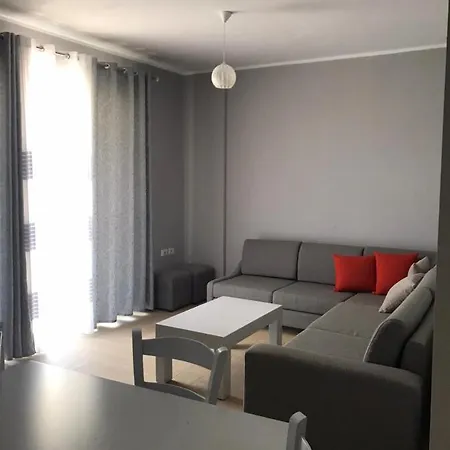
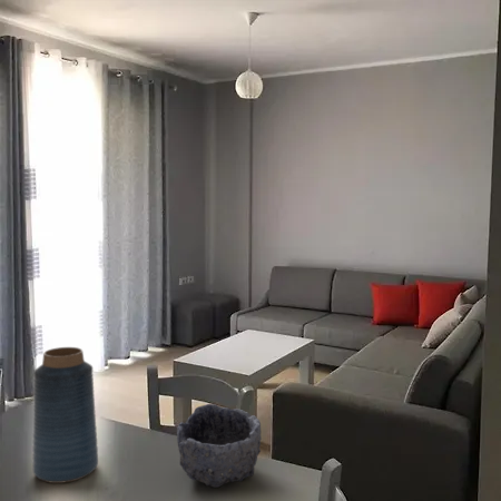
+ vase (65, 411)
+ bowl (219, 444)
